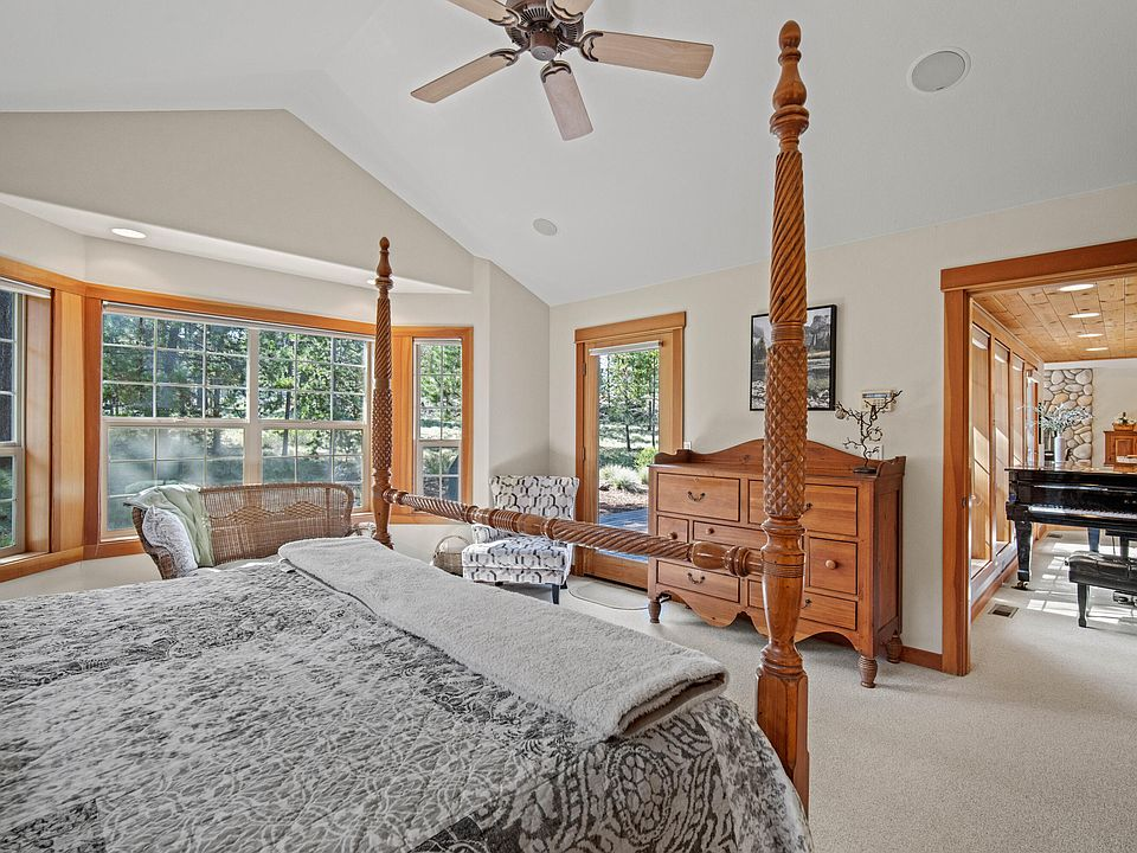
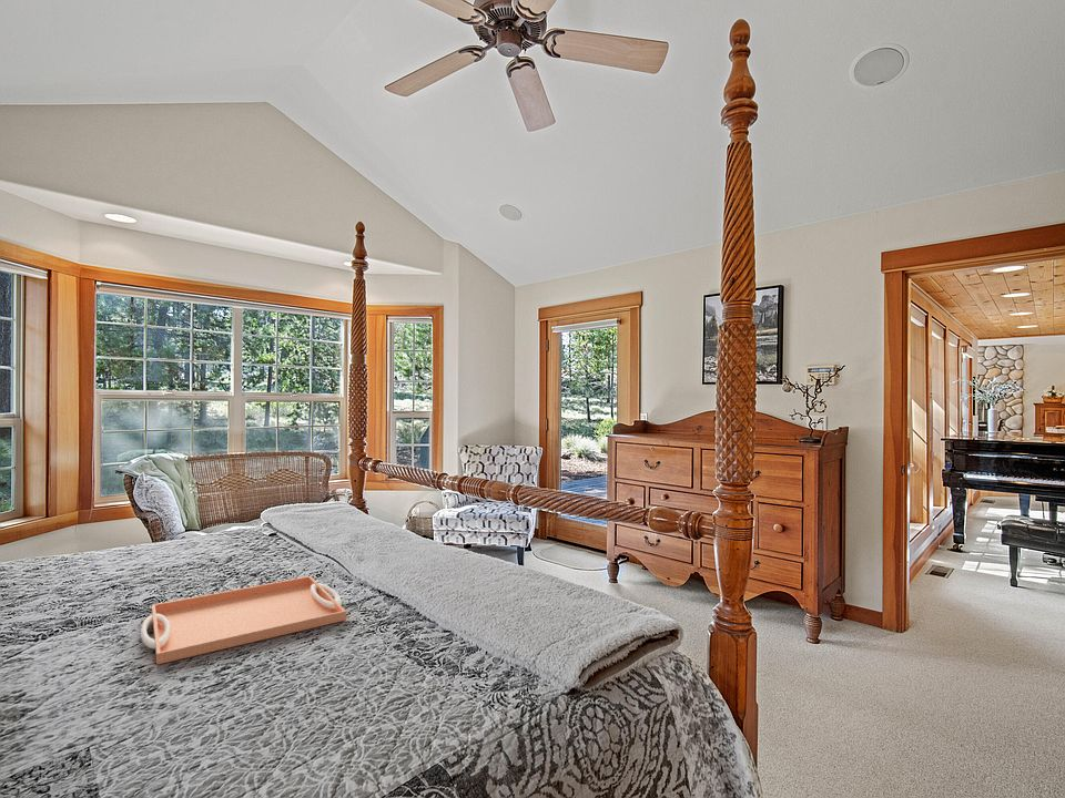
+ serving tray (247, 612)
